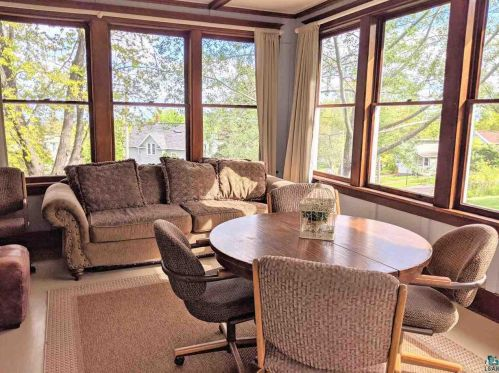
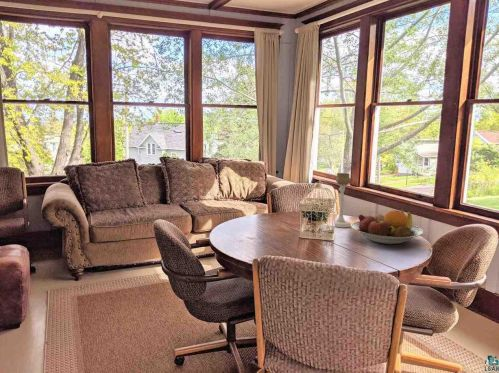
+ candle holder (341, 199)
+ fruit bowl (386, 225)
